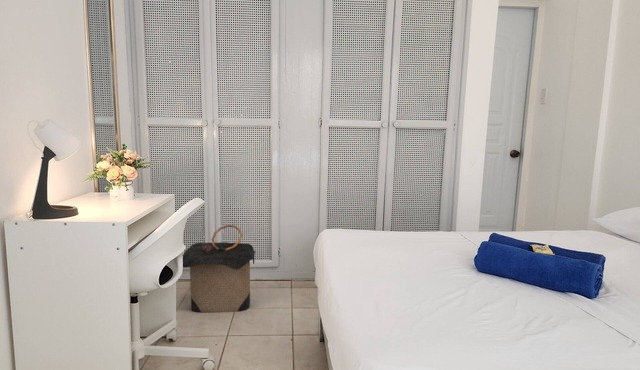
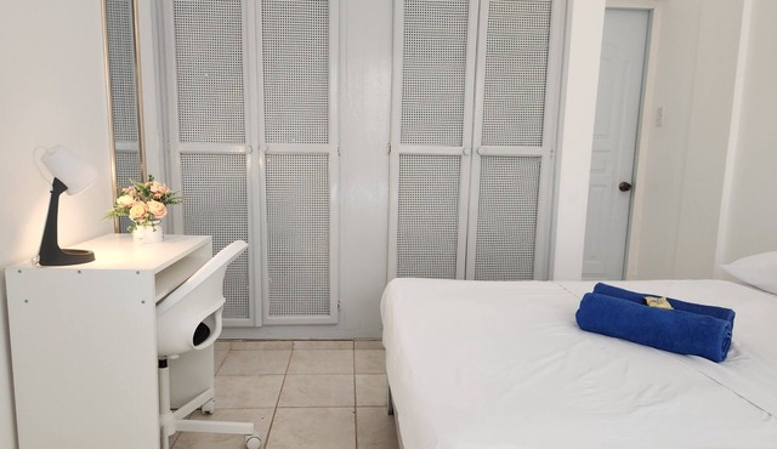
- laundry hamper (218, 268)
